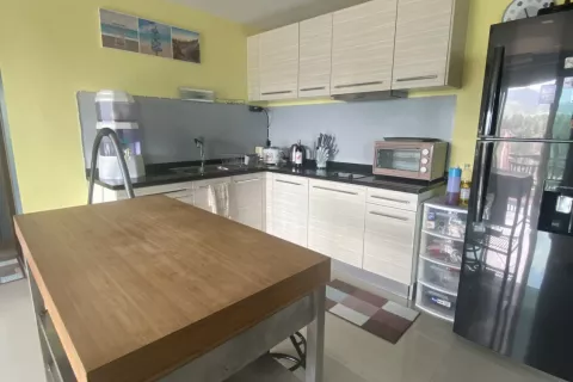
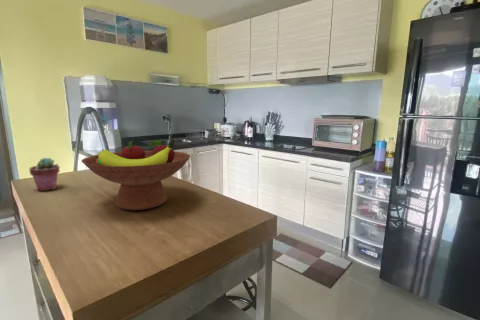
+ fruit bowl (140, 171)
+ potted succulent (45, 173)
